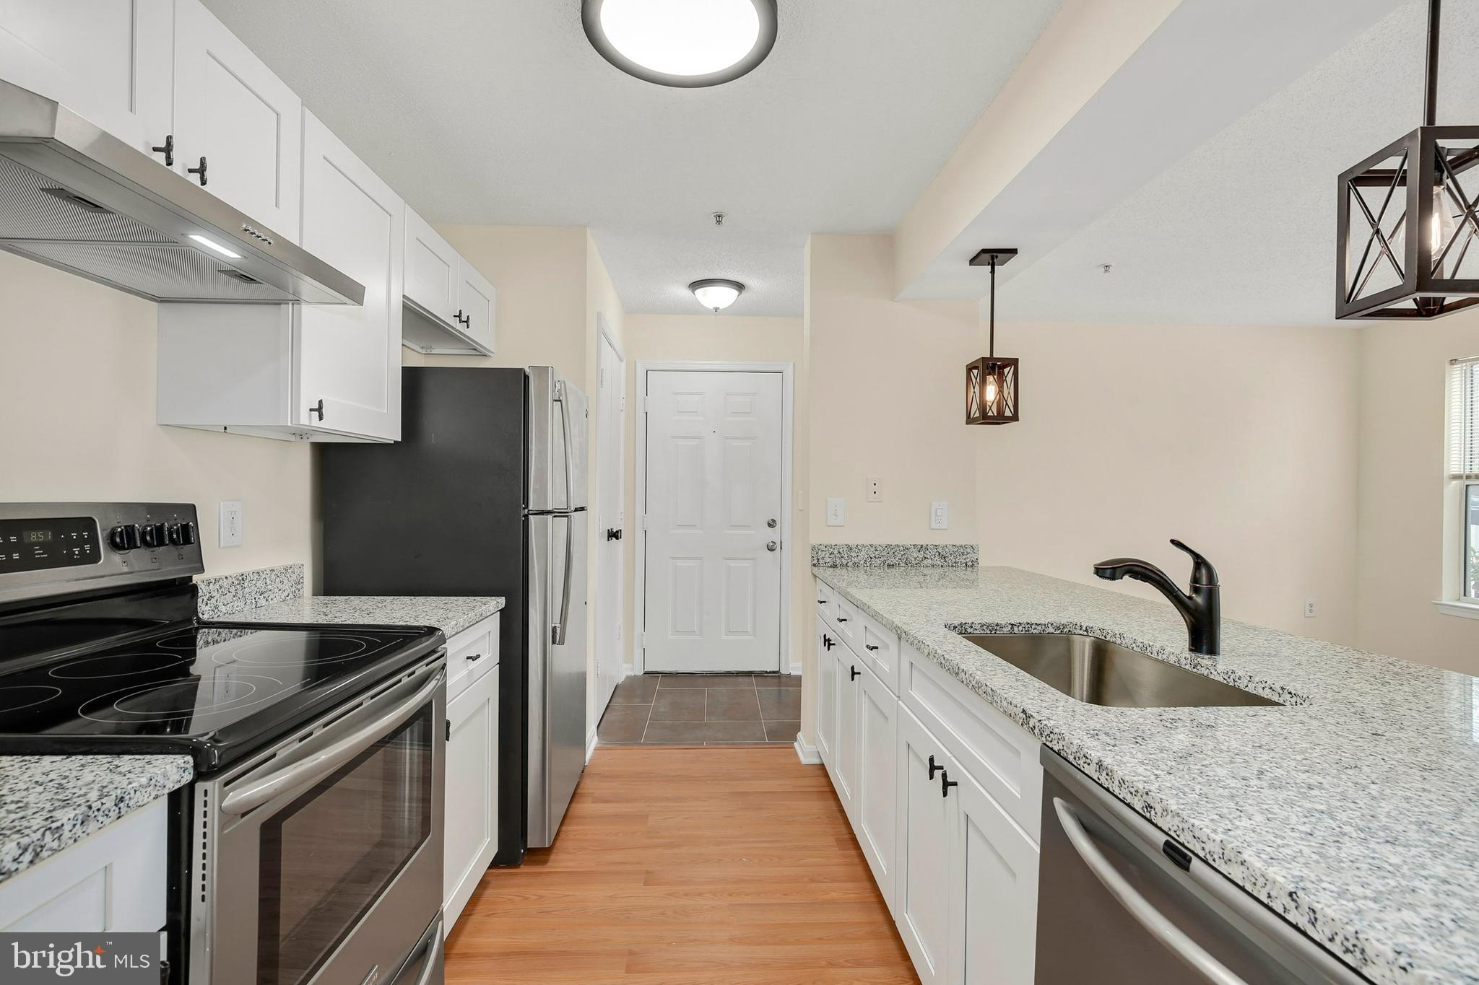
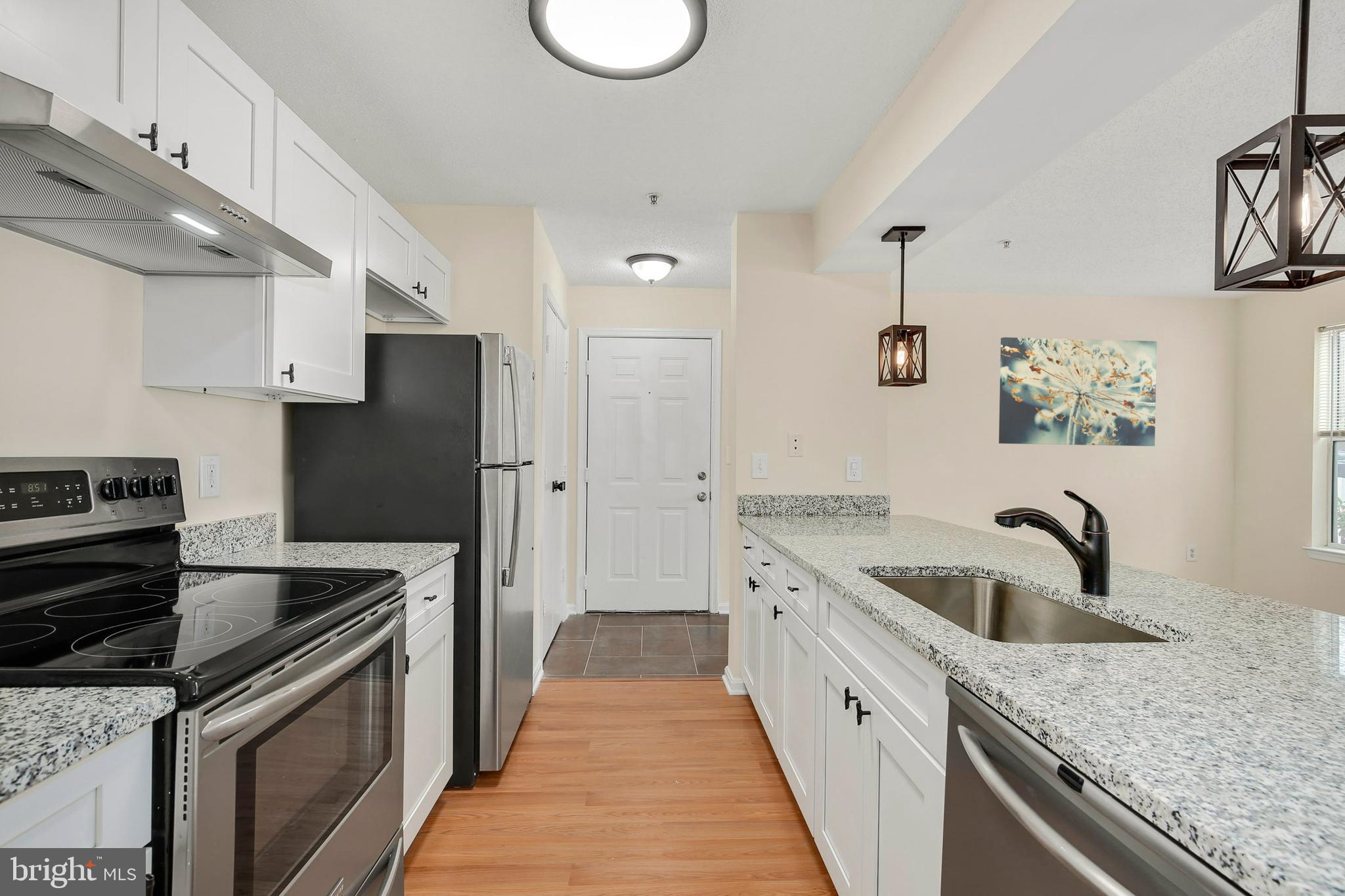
+ wall art (1078, 392)
